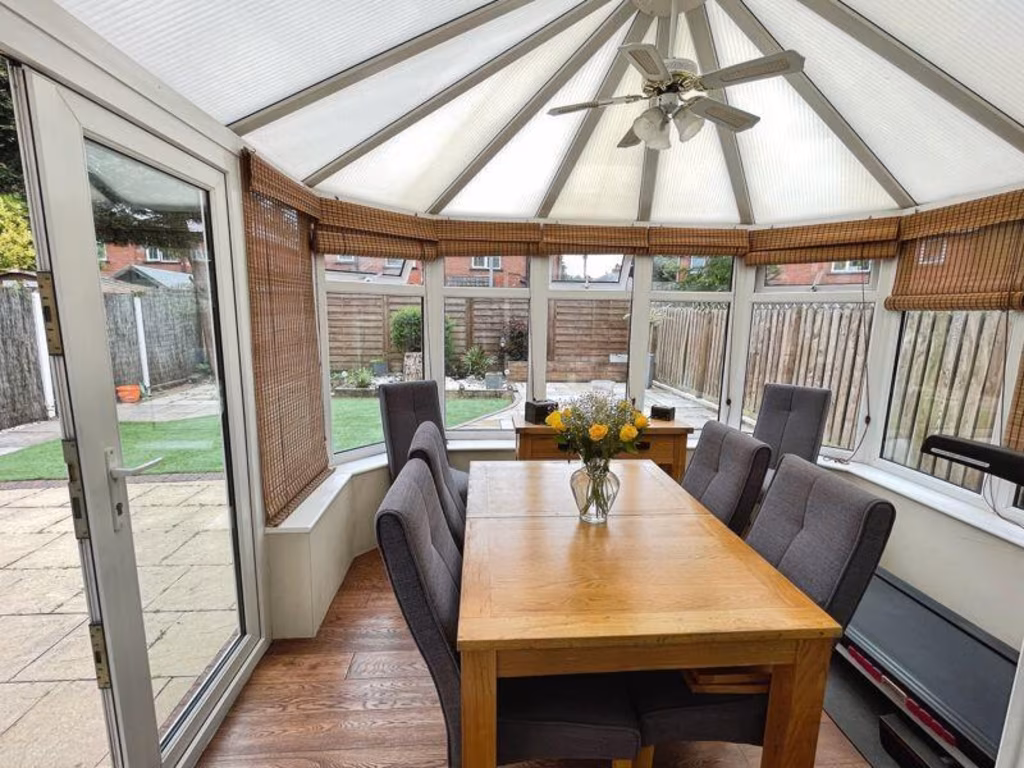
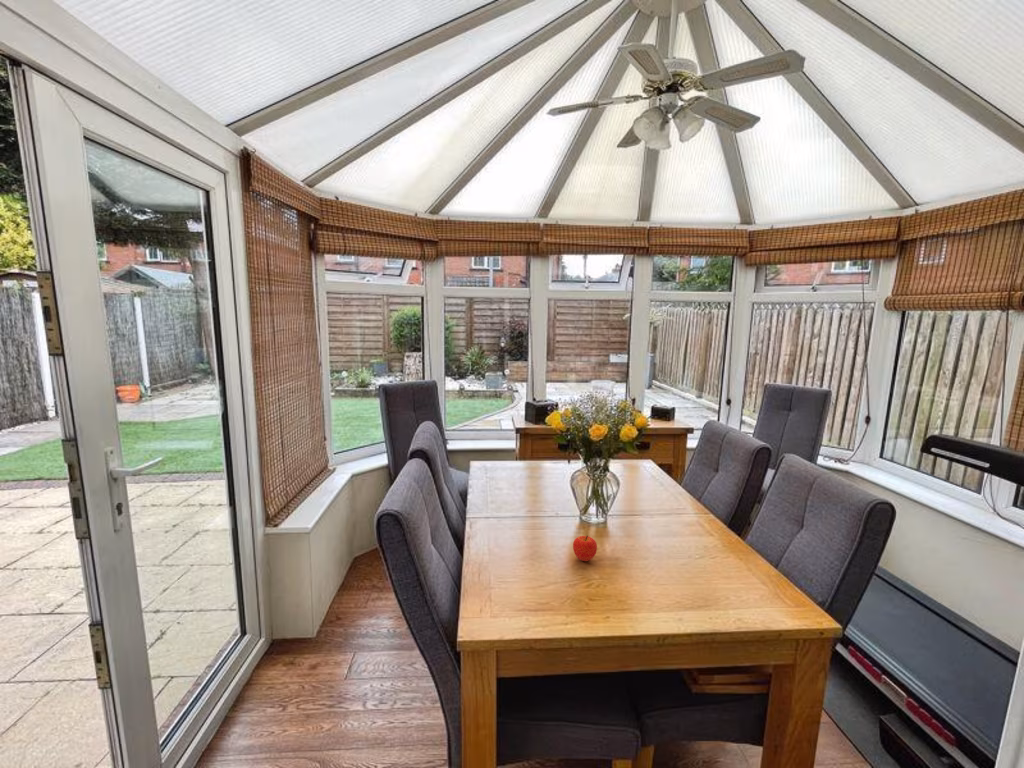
+ fruit (584, 547)
